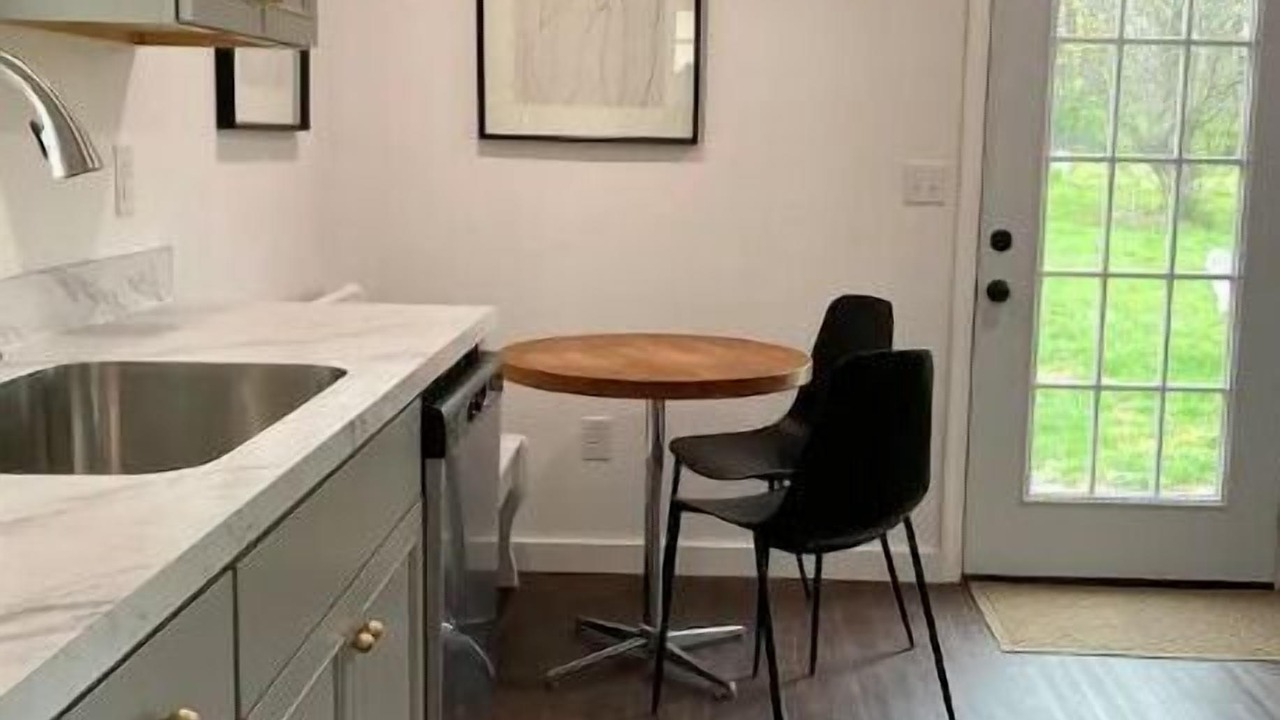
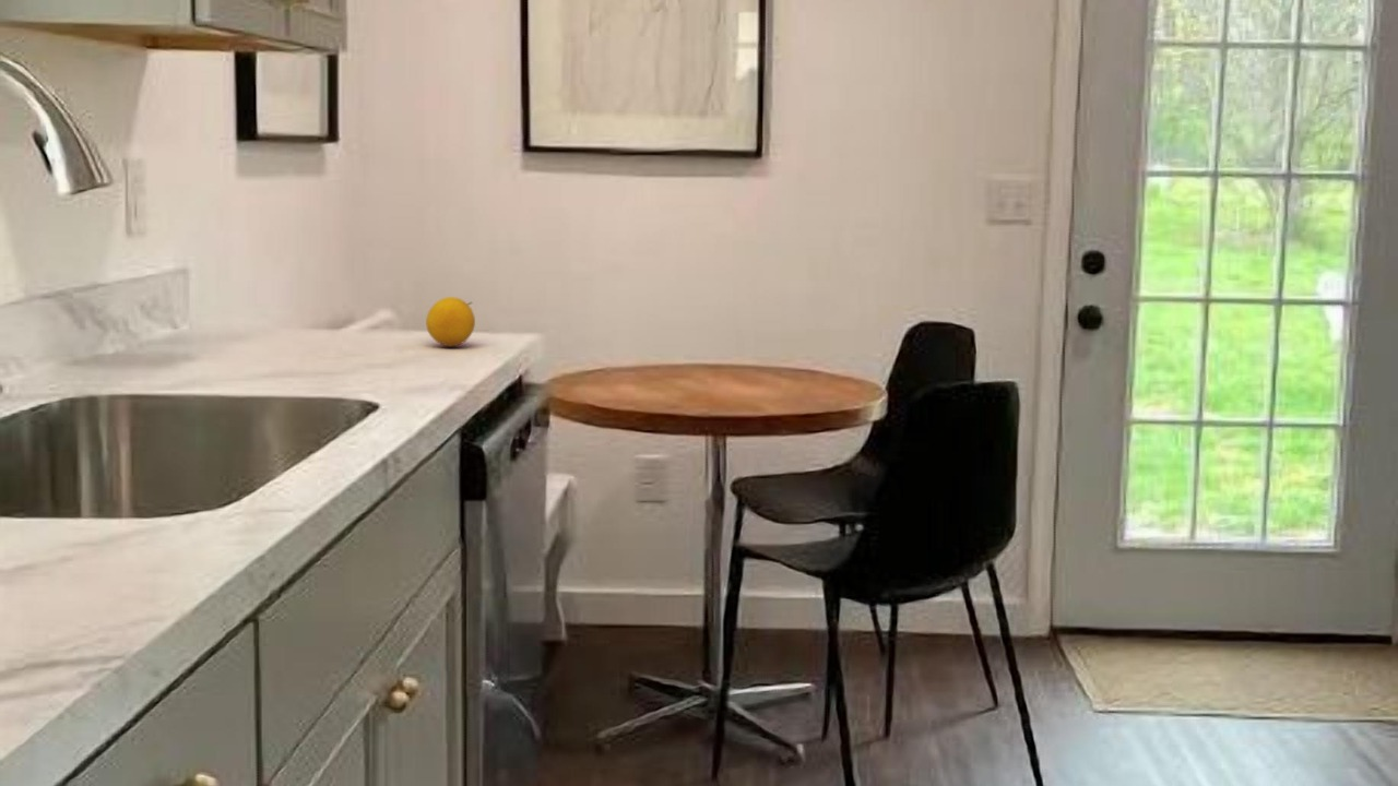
+ fruit (450, 321)
